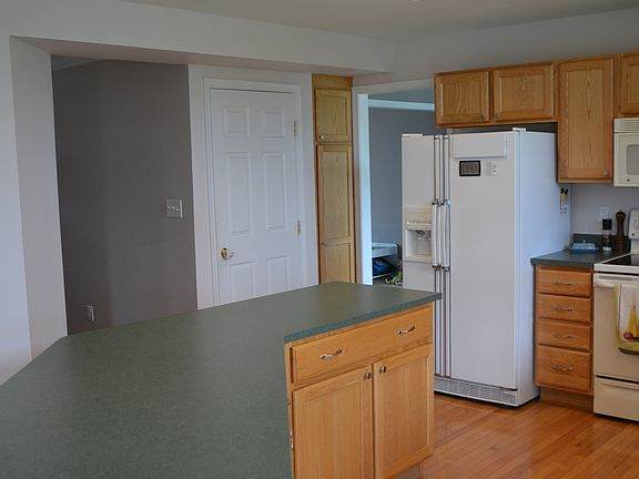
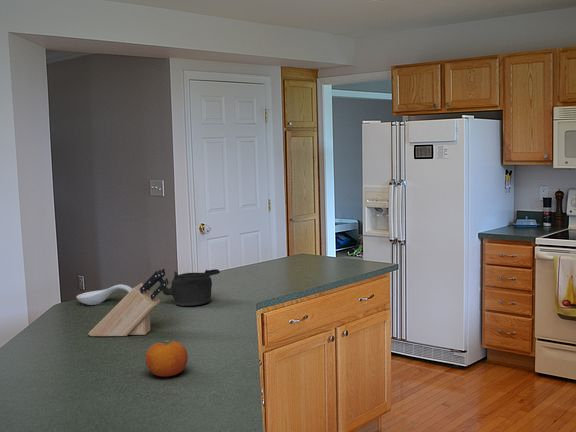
+ teapot (188, 286)
+ spoon rest (107, 294)
+ knife block (129, 301)
+ fruit (166, 358)
